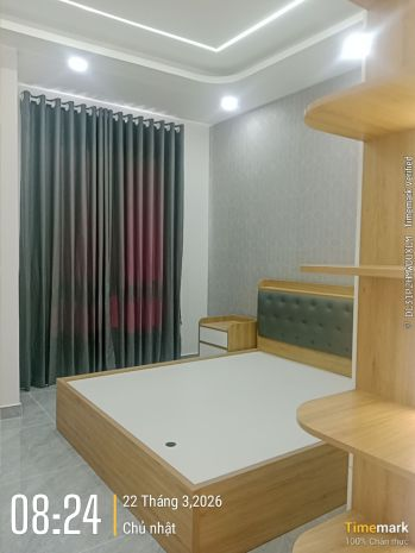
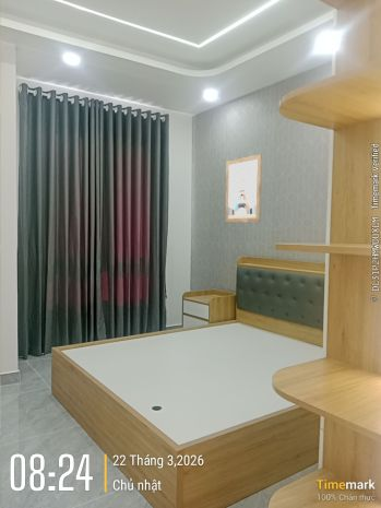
+ wall art (242, 190)
